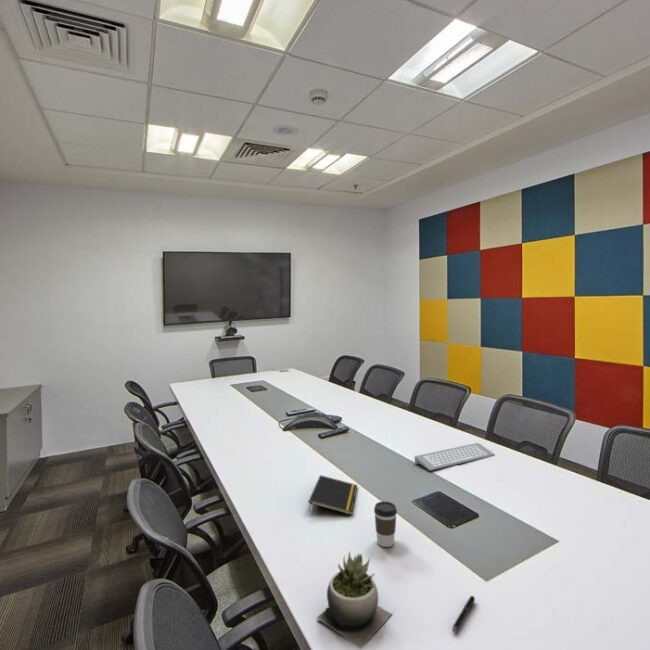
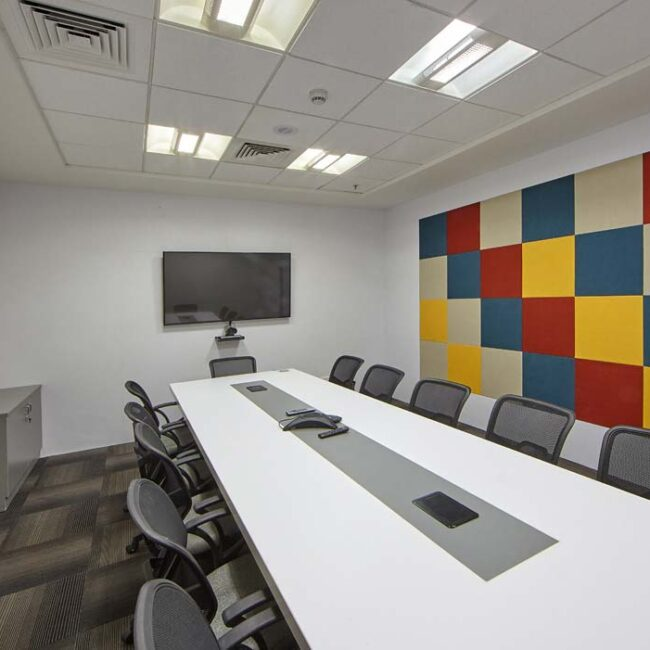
- succulent plant (354, 587)
- coffee cup (385, 524)
- computer keyboard (455, 455)
- notepad (334, 493)
- pen (463, 613)
